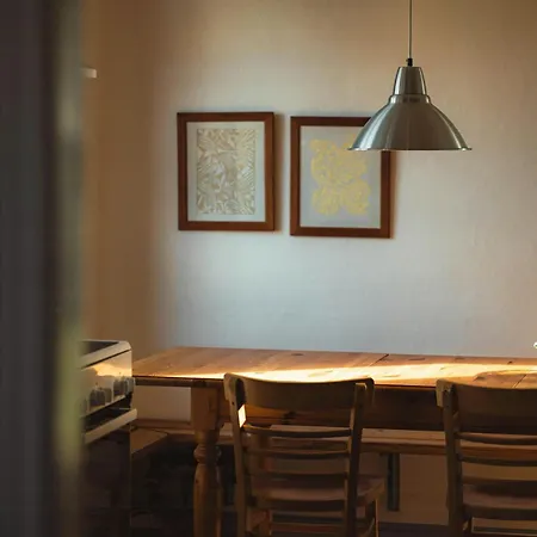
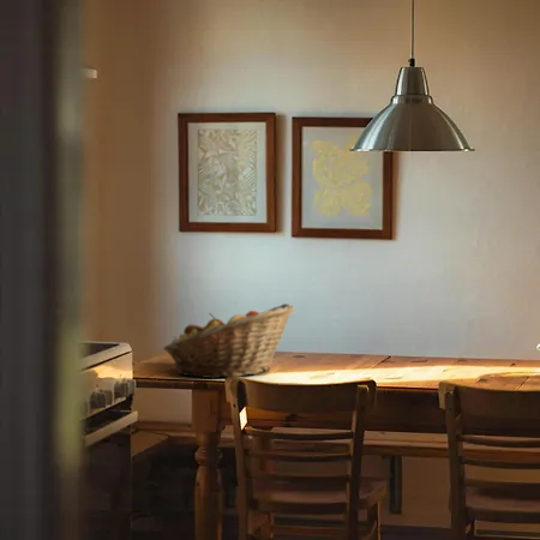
+ fruit basket (230, 337)
